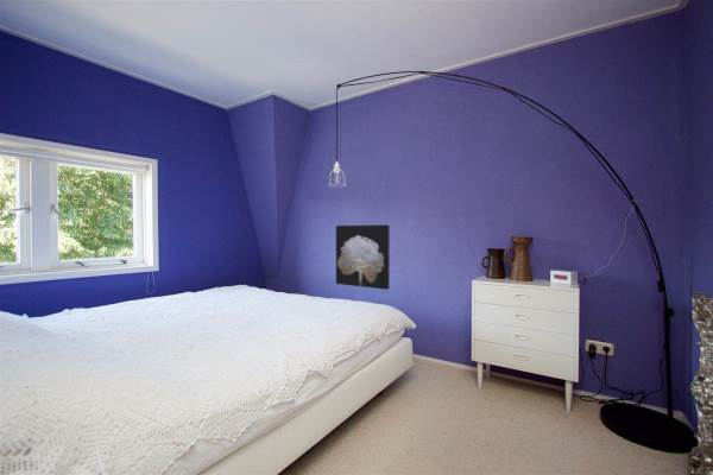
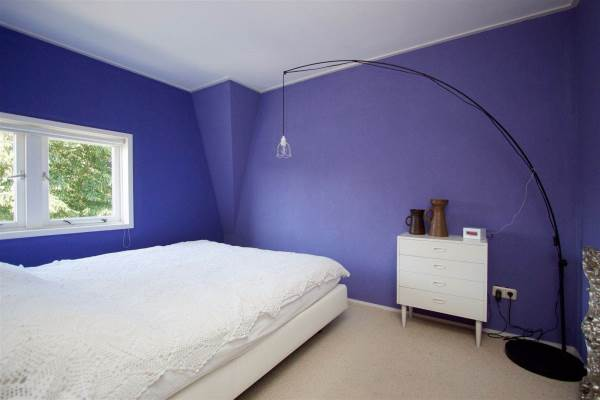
- wall art (361, 255)
